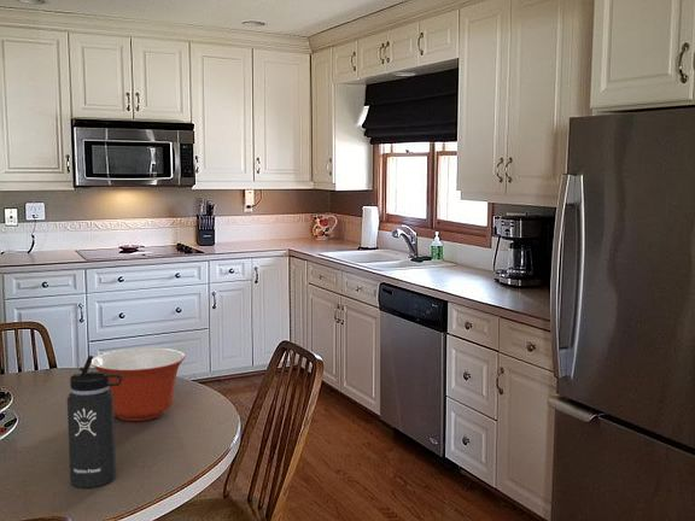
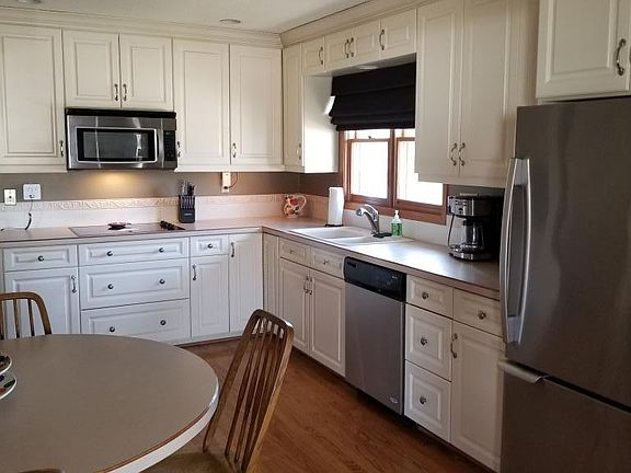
- mixing bowl (139, 386)
- thermos bottle (95, 417)
